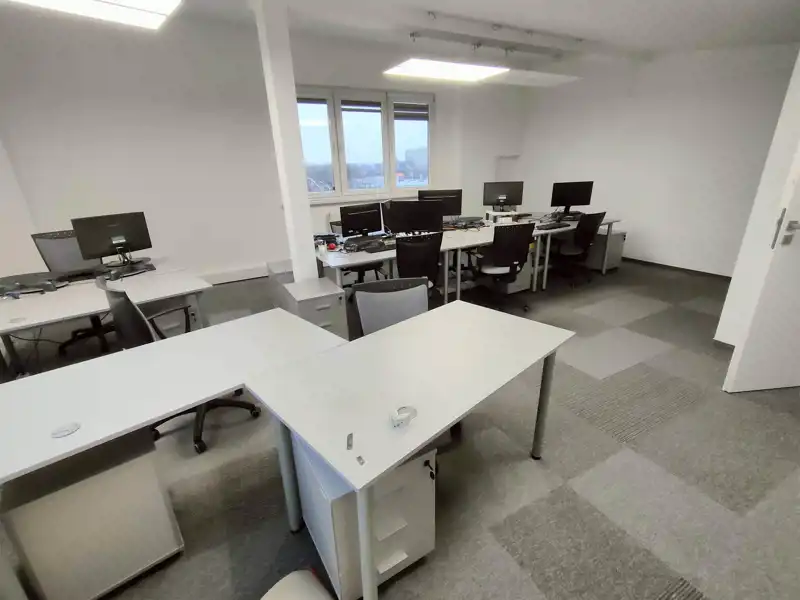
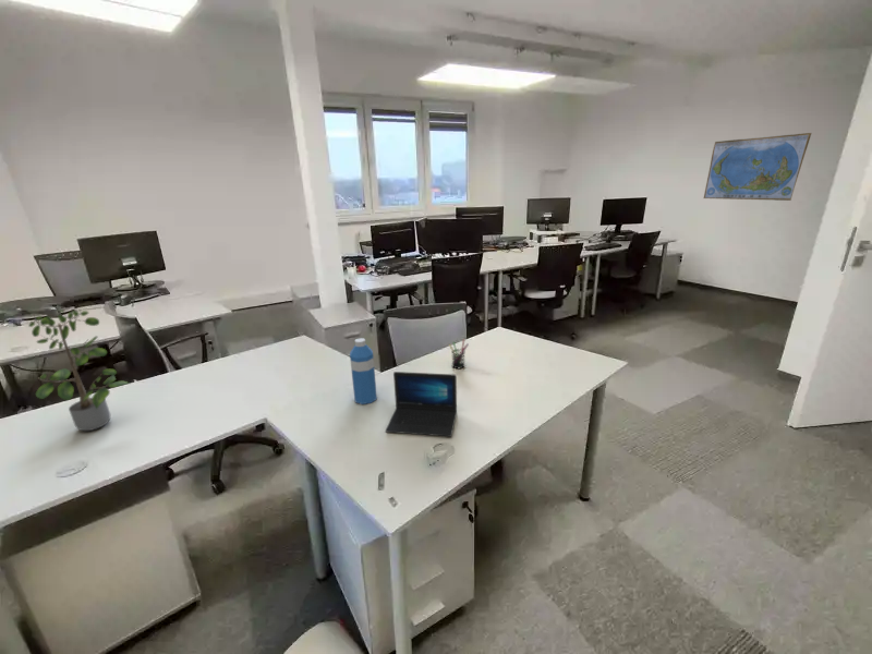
+ world map (751, 169)
+ water bottle (362, 370)
+ laptop (421, 402)
+ potted plant (82, 364)
+ pen holder (458, 353)
